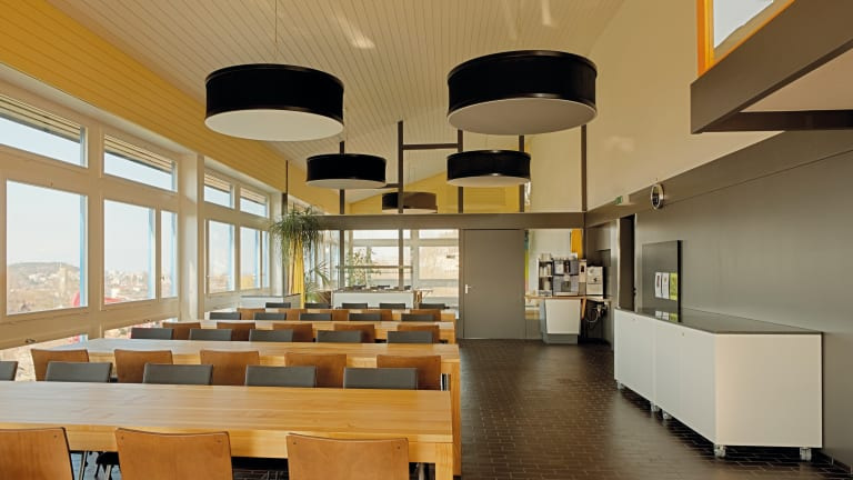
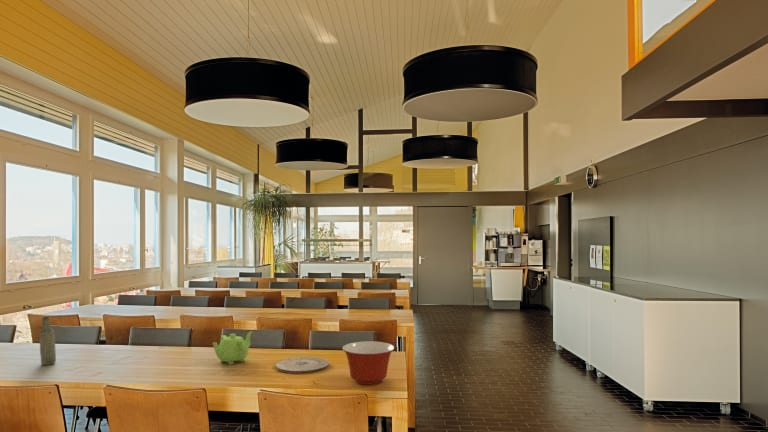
+ plate (302, 364)
+ bottle (47, 340)
+ mixing bowl (368, 363)
+ teapot (233, 347)
